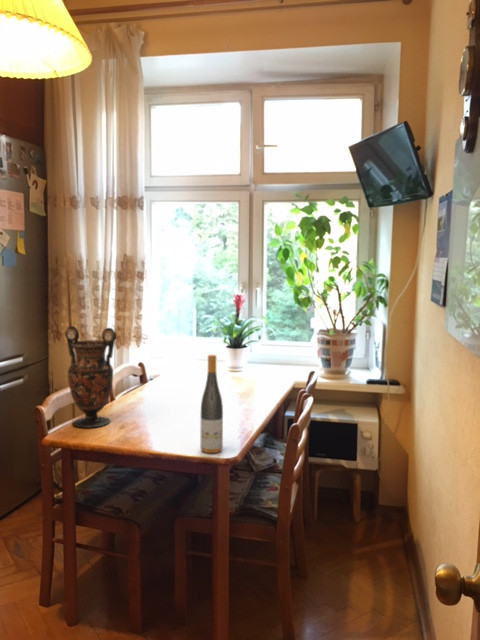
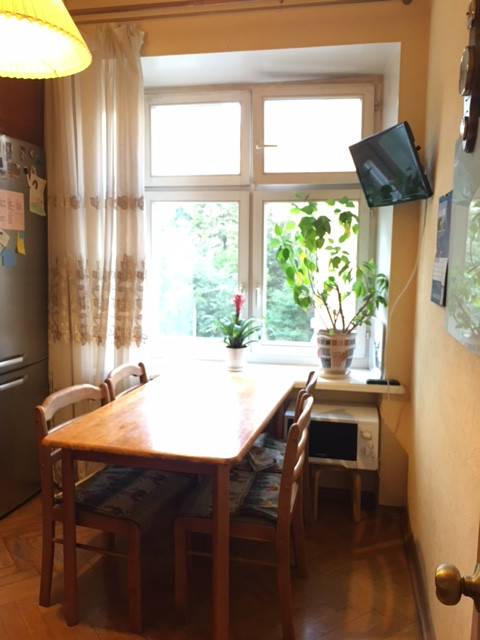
- vase (90, 375)
- wine bottle (211, 402)
